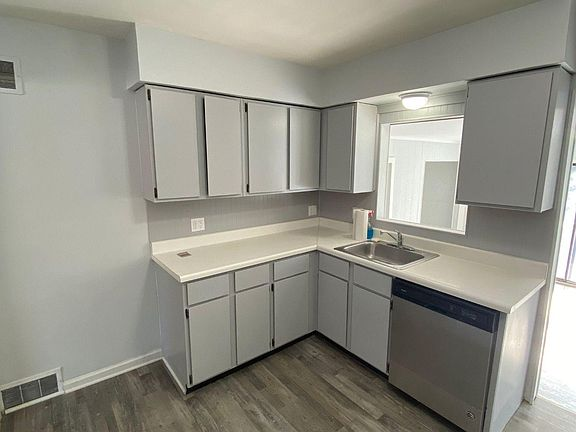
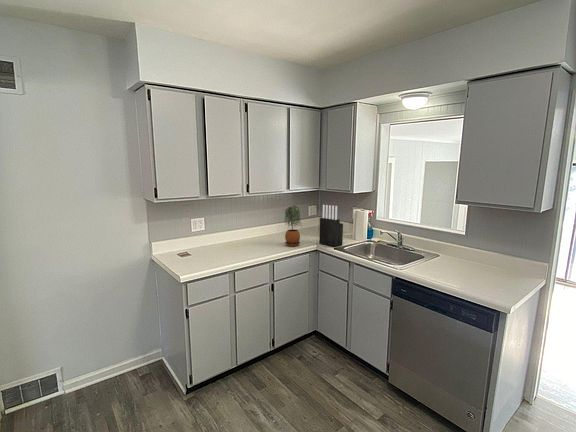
+ potted plant (294, 225)
+ knife block (332, 224)
